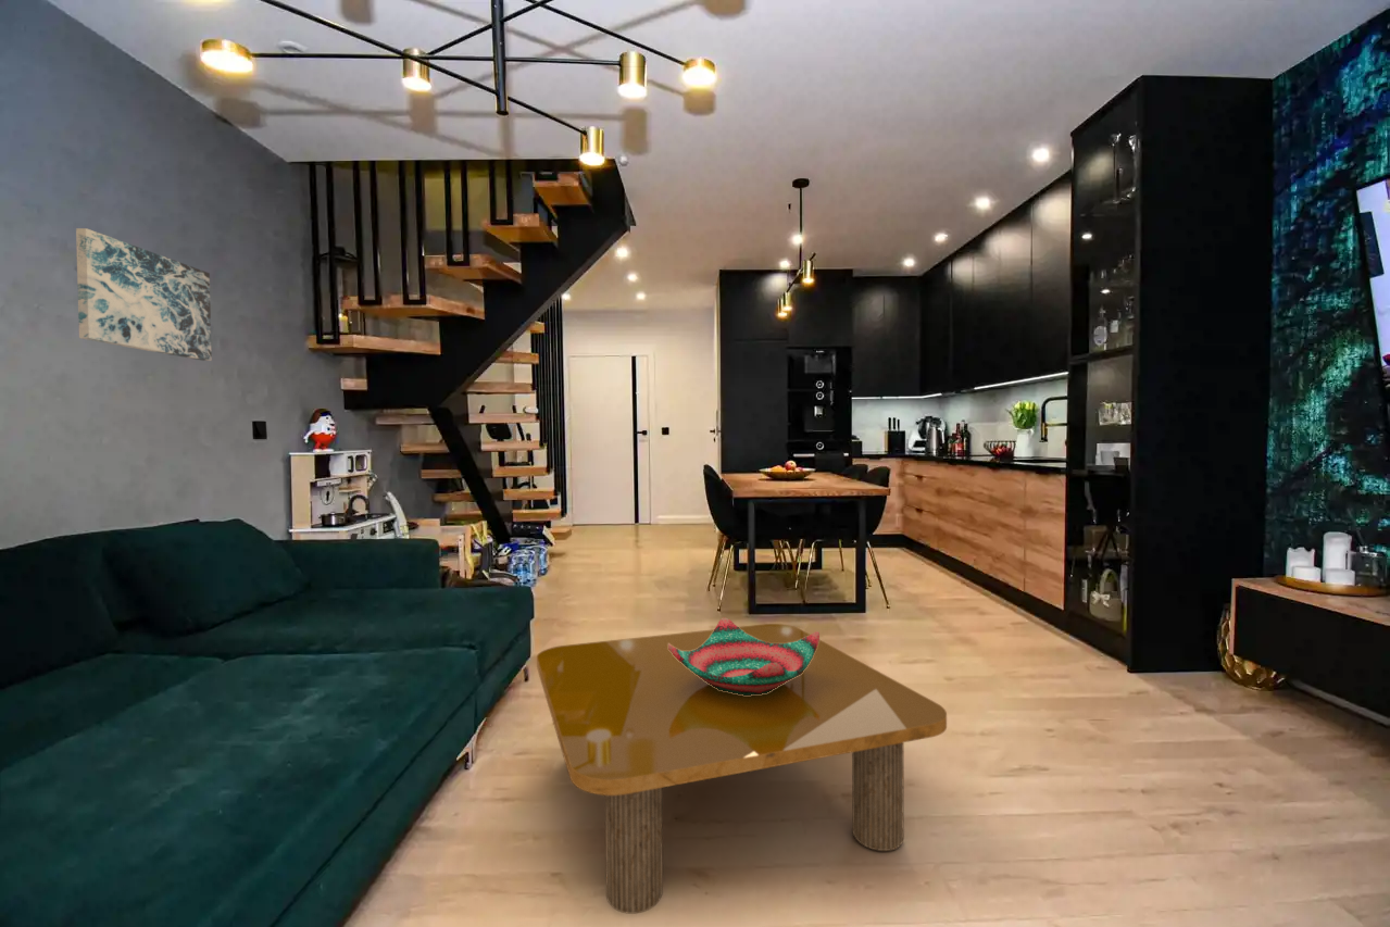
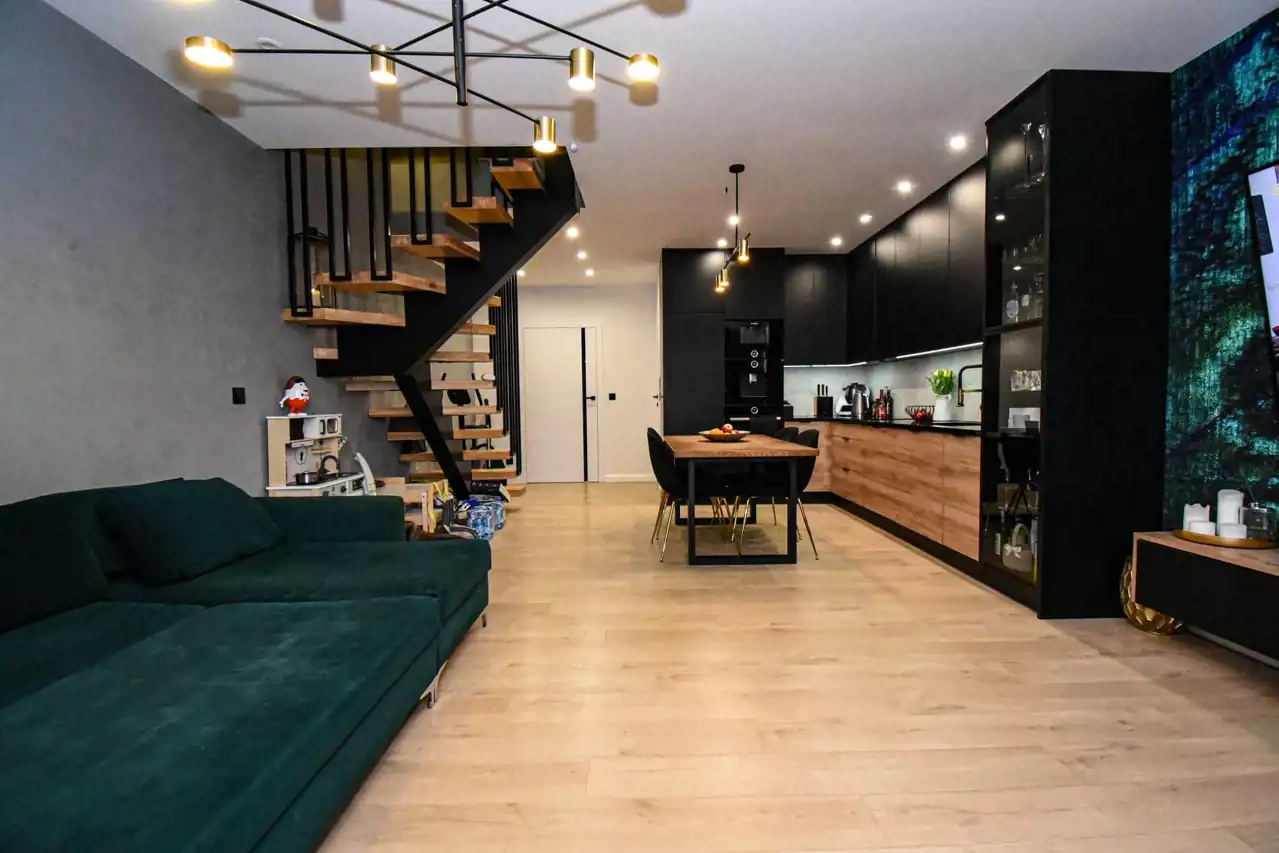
- wall art (150, 301)
- decorative bowl (746, 660)
- coffee table (716, 737)
